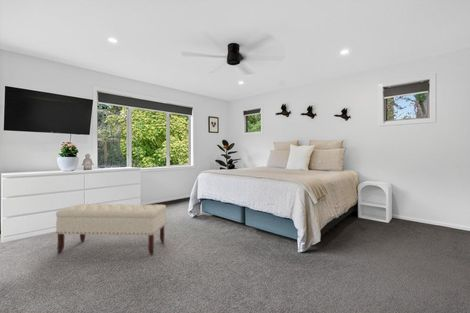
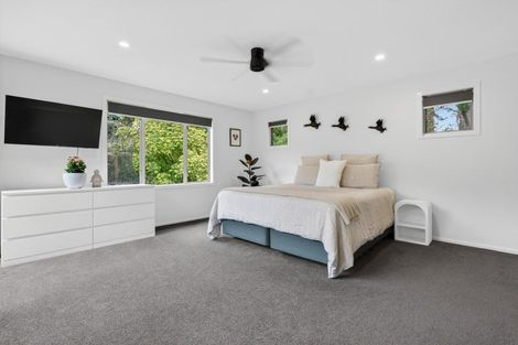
- bench (114, 227)
